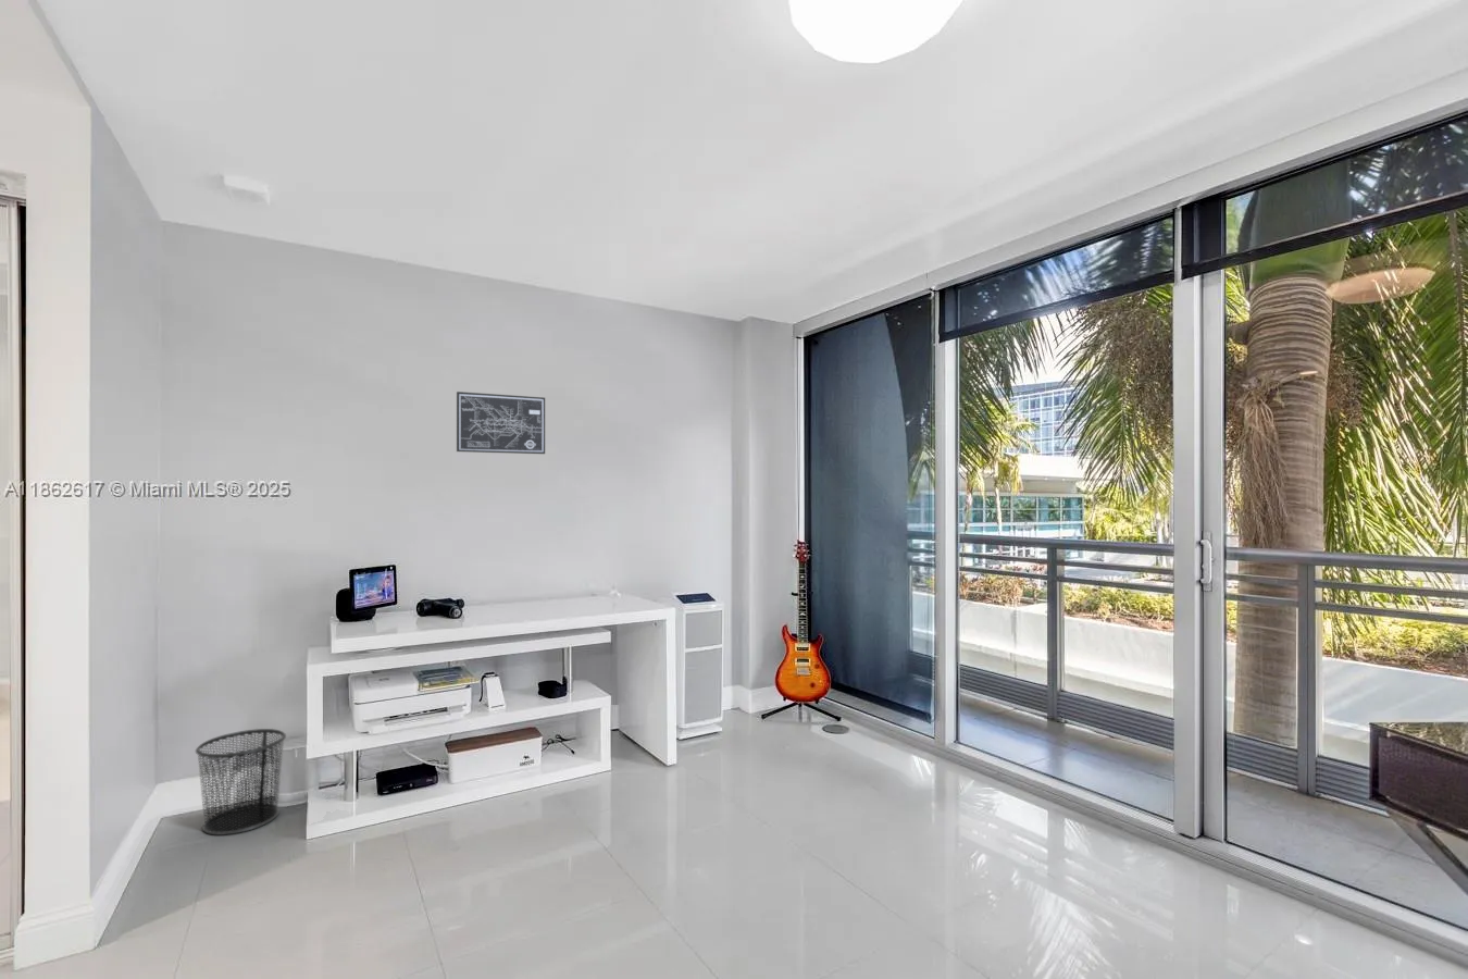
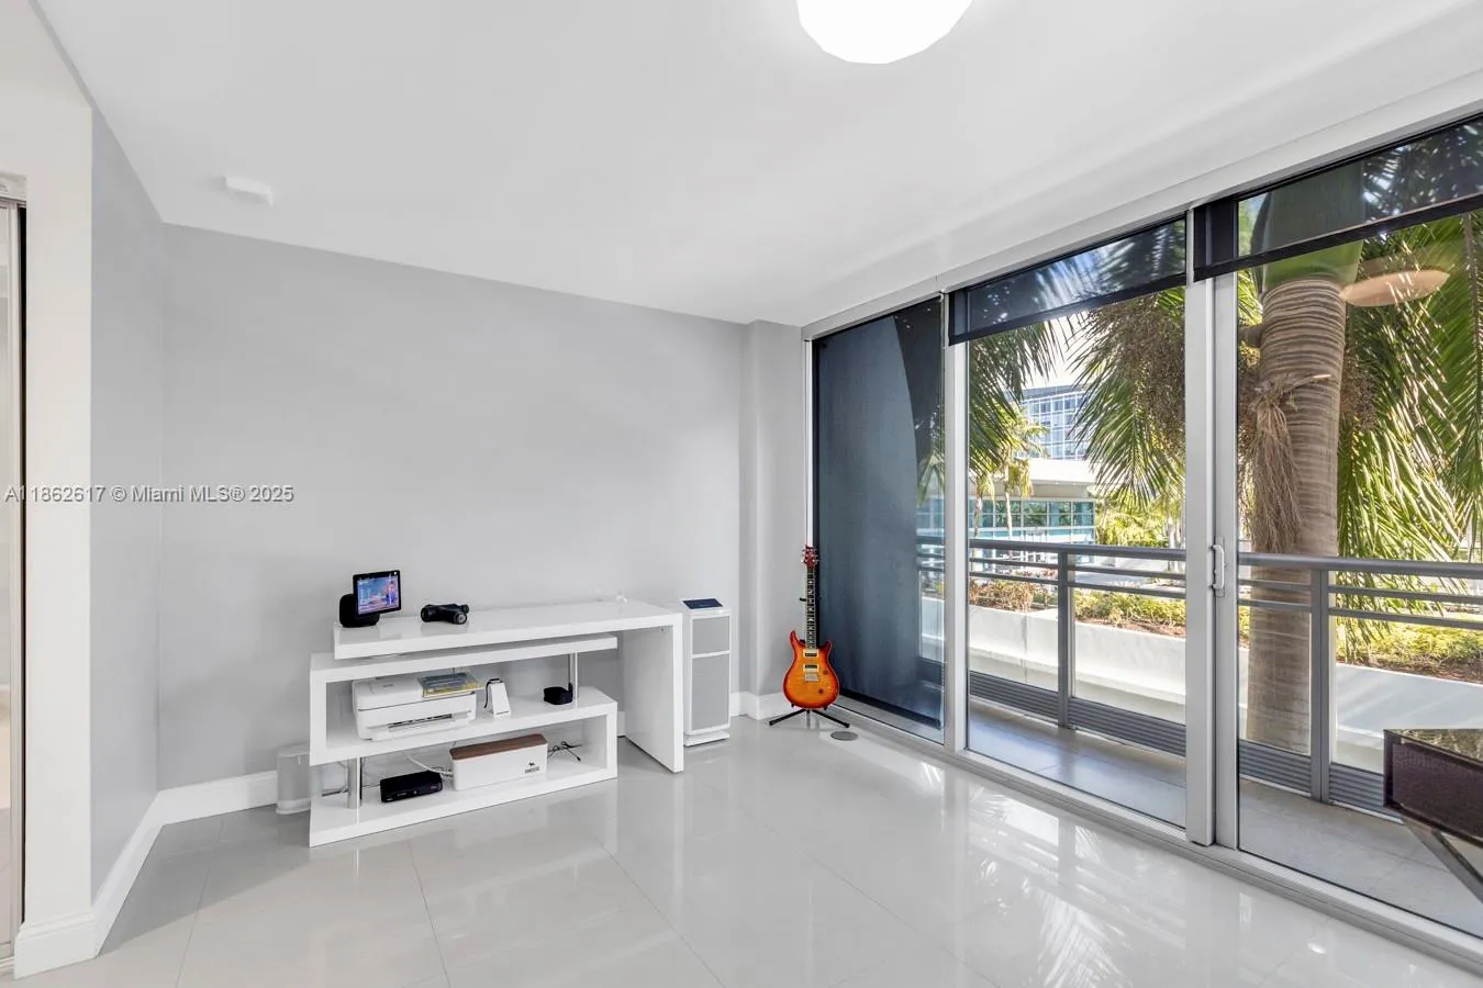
- wall art (501, 423)
- waste bin (241, 780)
